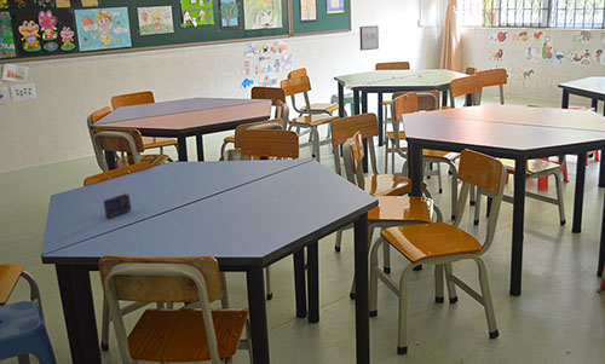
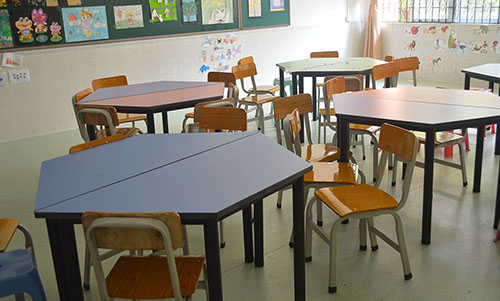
- wall art (369, 37)
- crayon box (117, 204)
